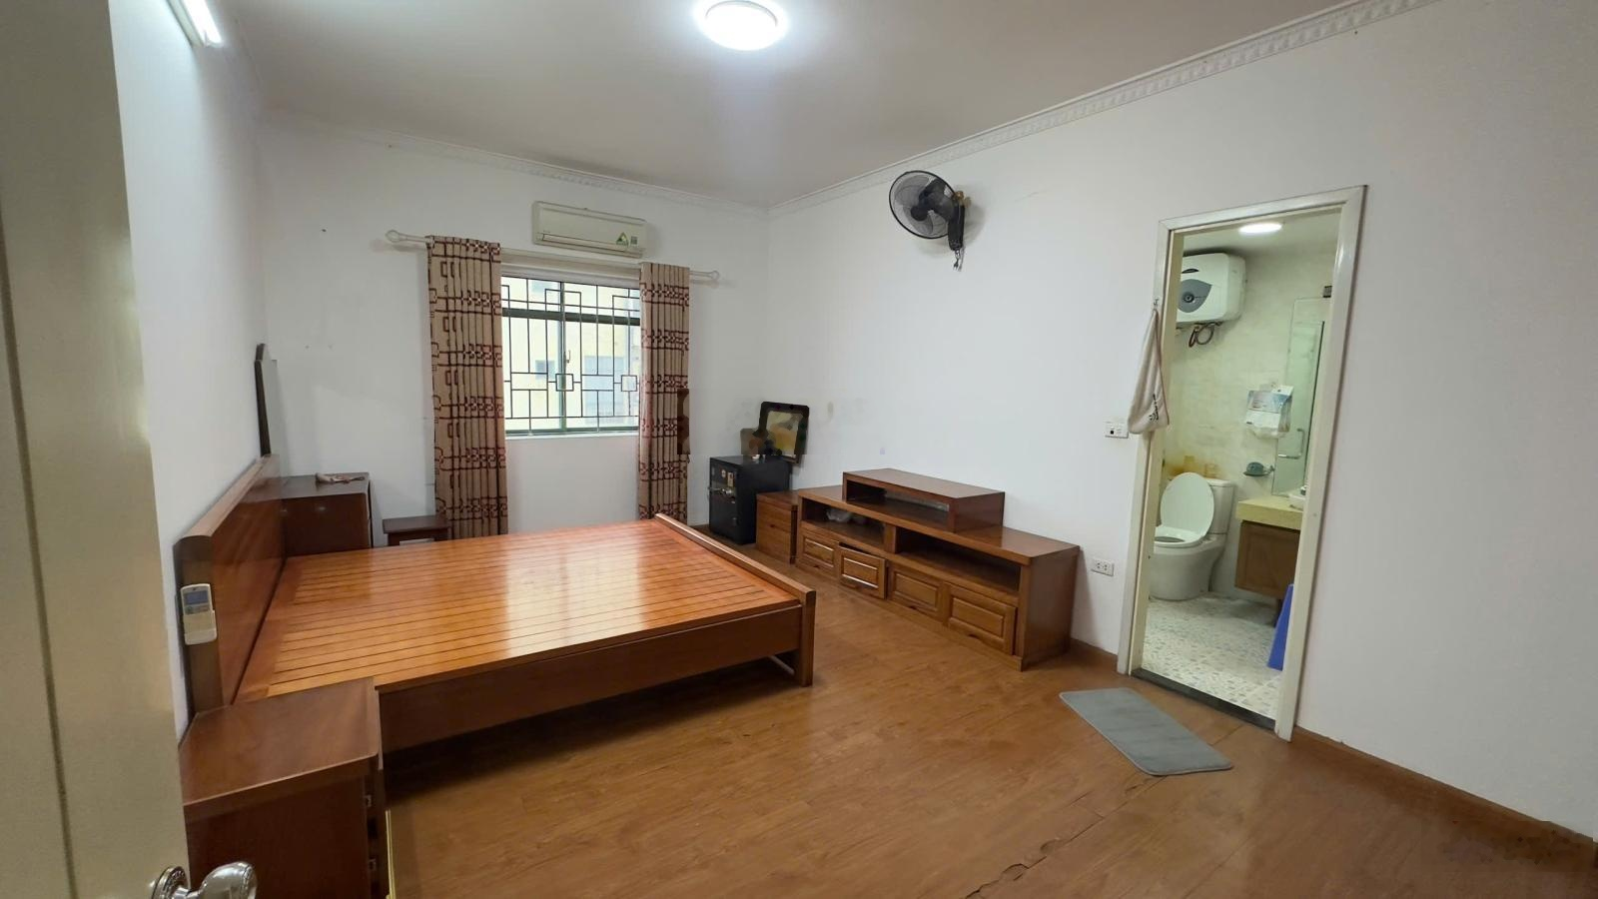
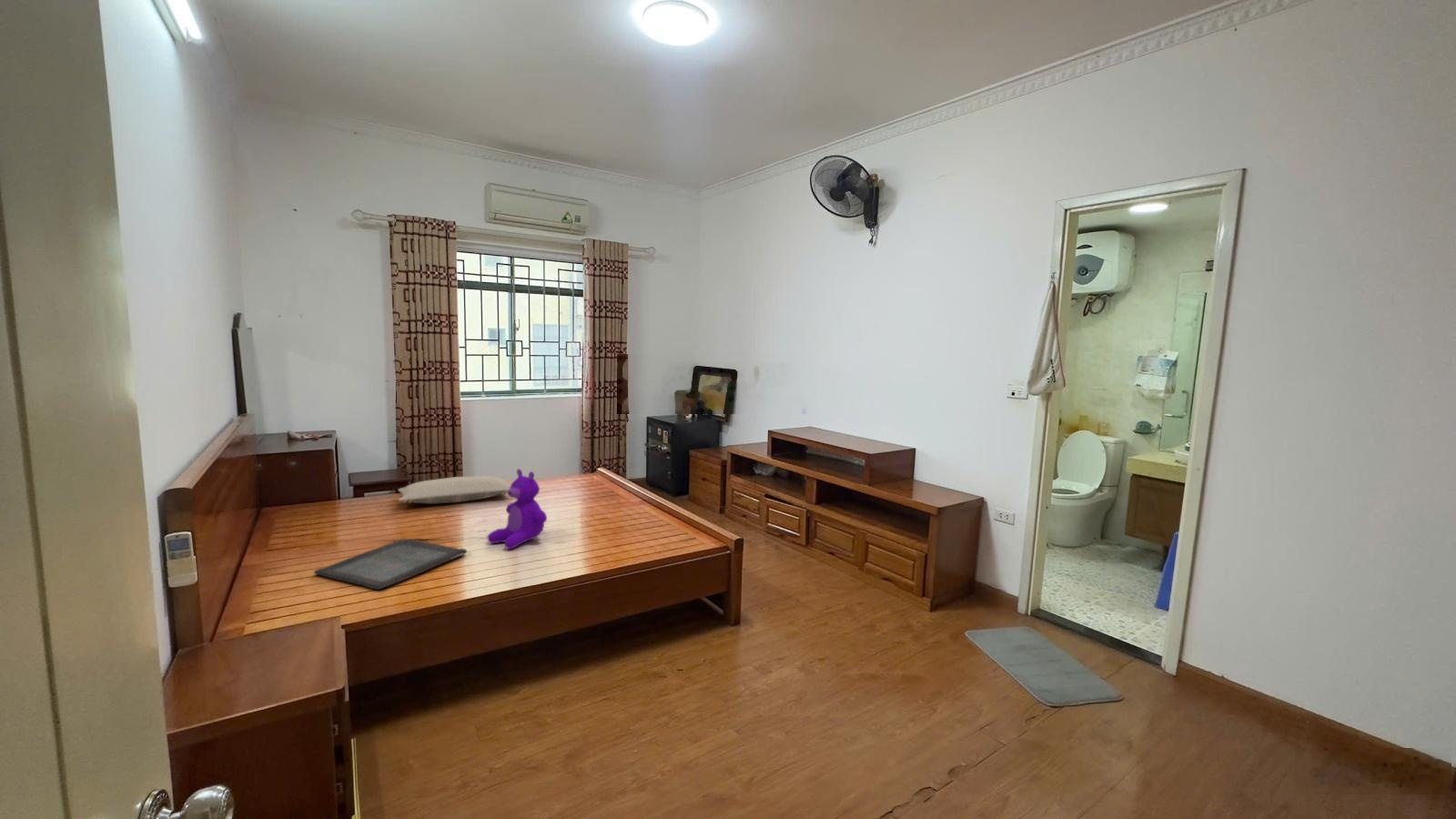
+ teddy bear (517, 506)
+ serving tray (393, 561)
+ pillow (457, 489)
